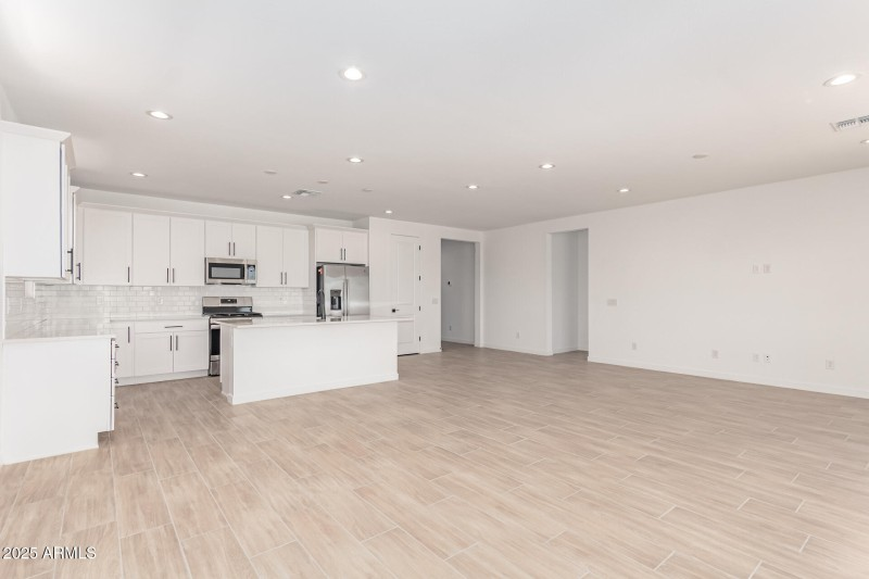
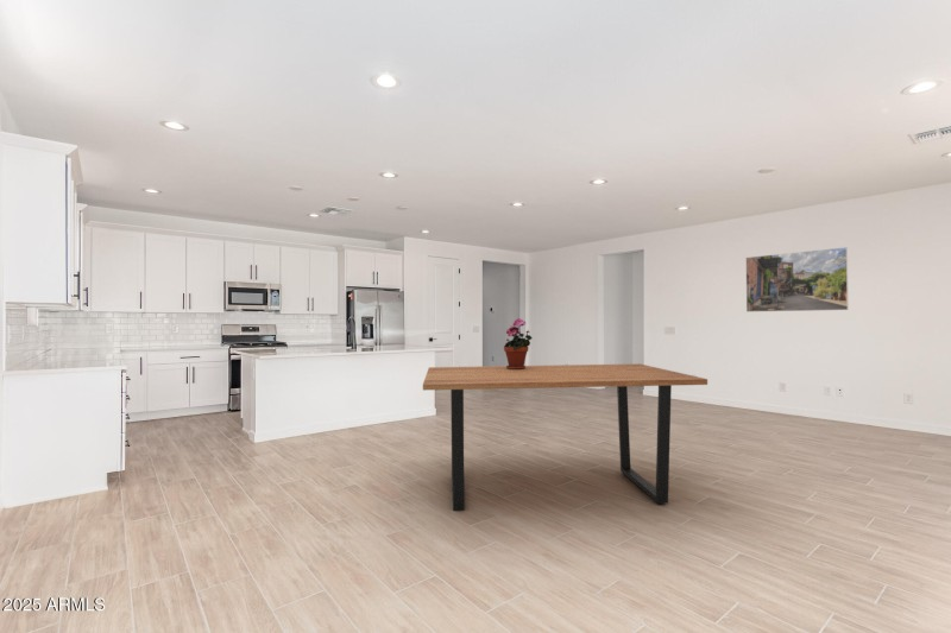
+ potted plant (516, 343)
+ dining table (548, 387)
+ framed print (793, 281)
